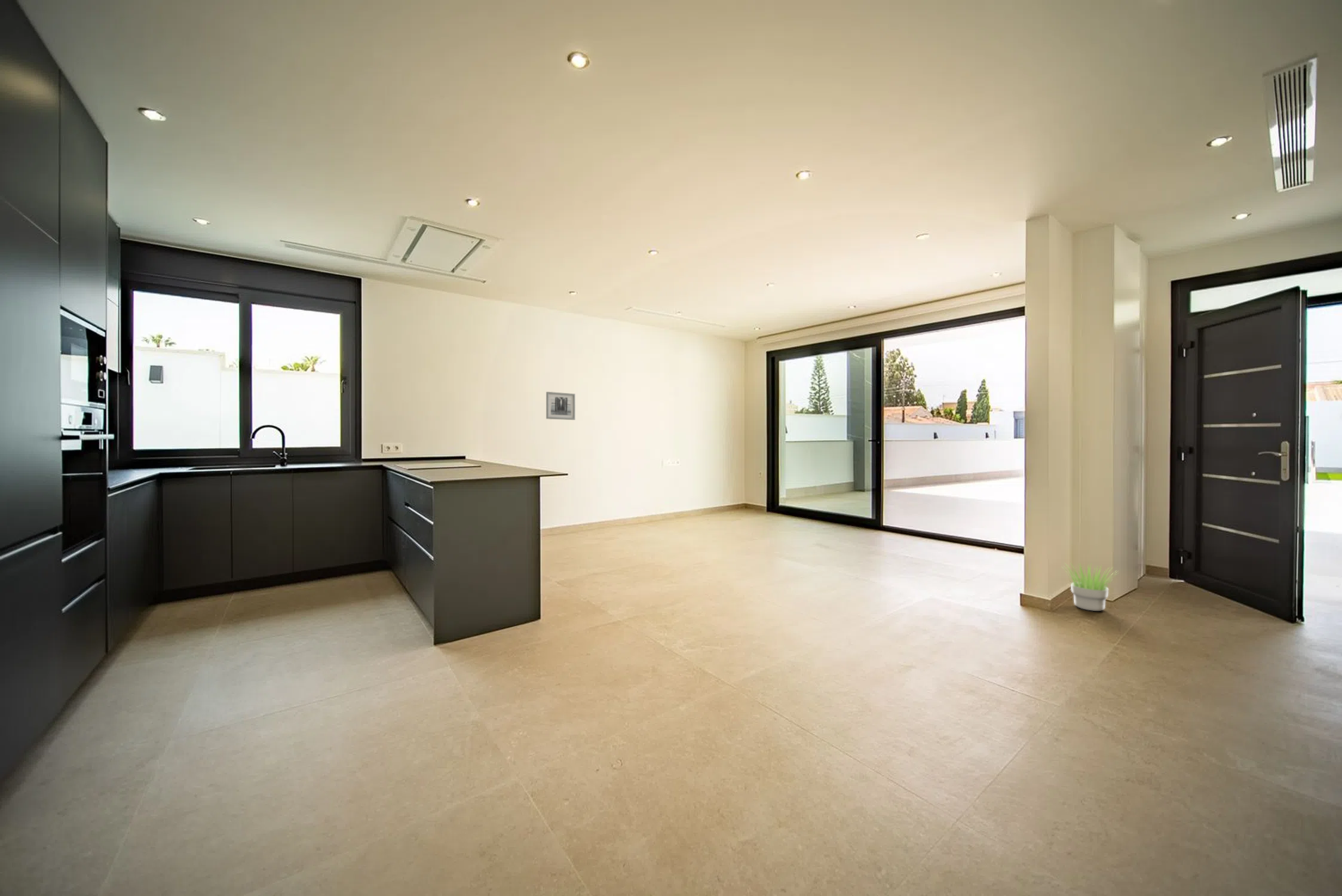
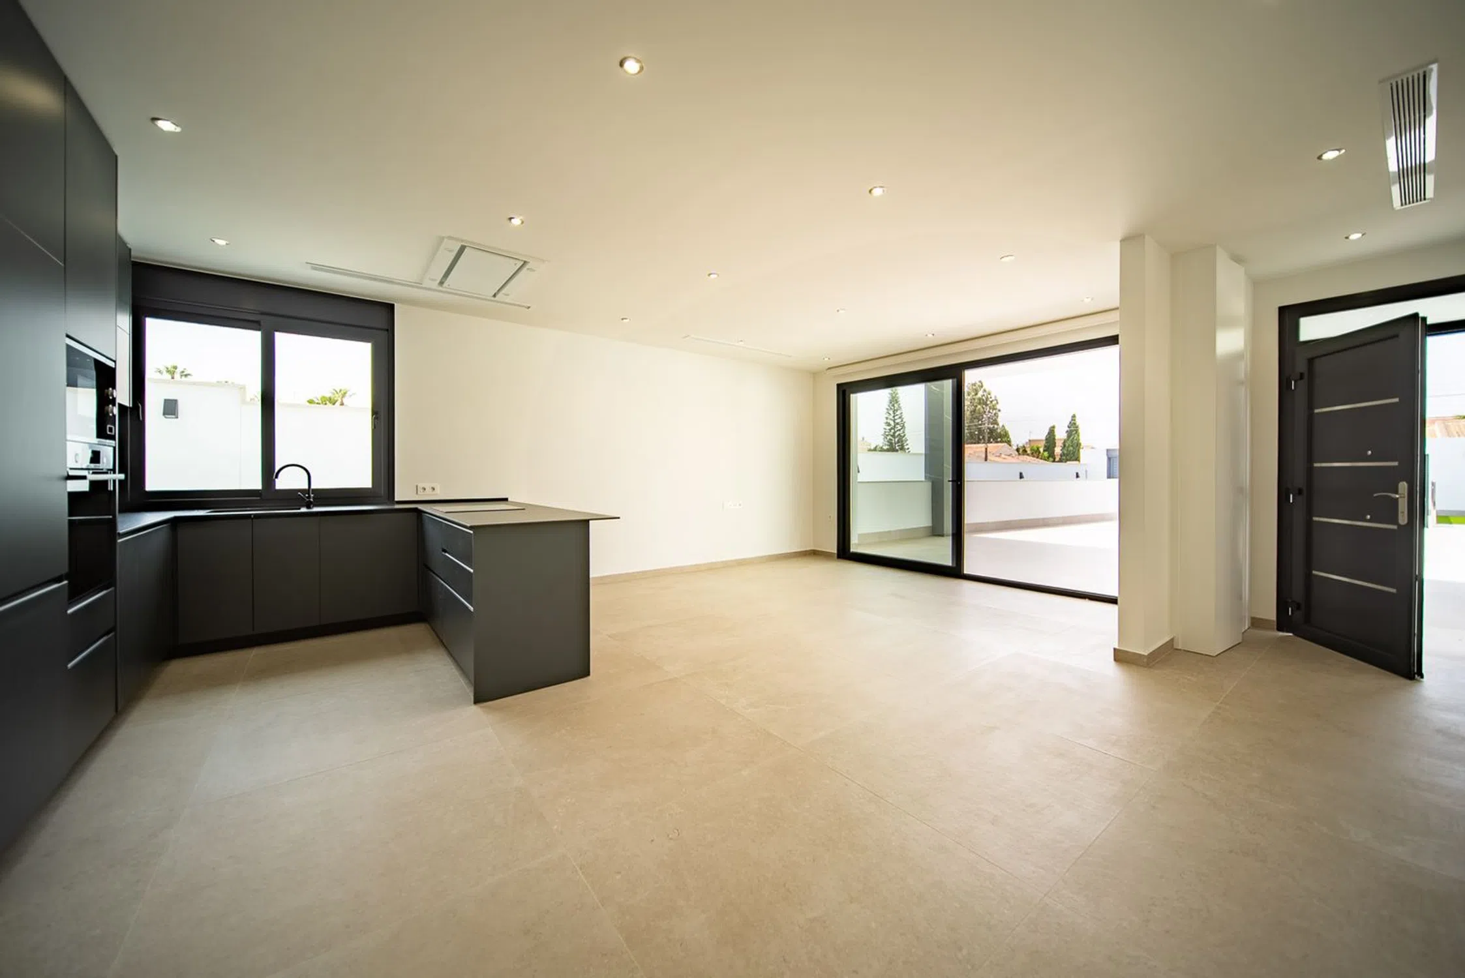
- potted plant (1089, 587)
- wall art (560, 406)
